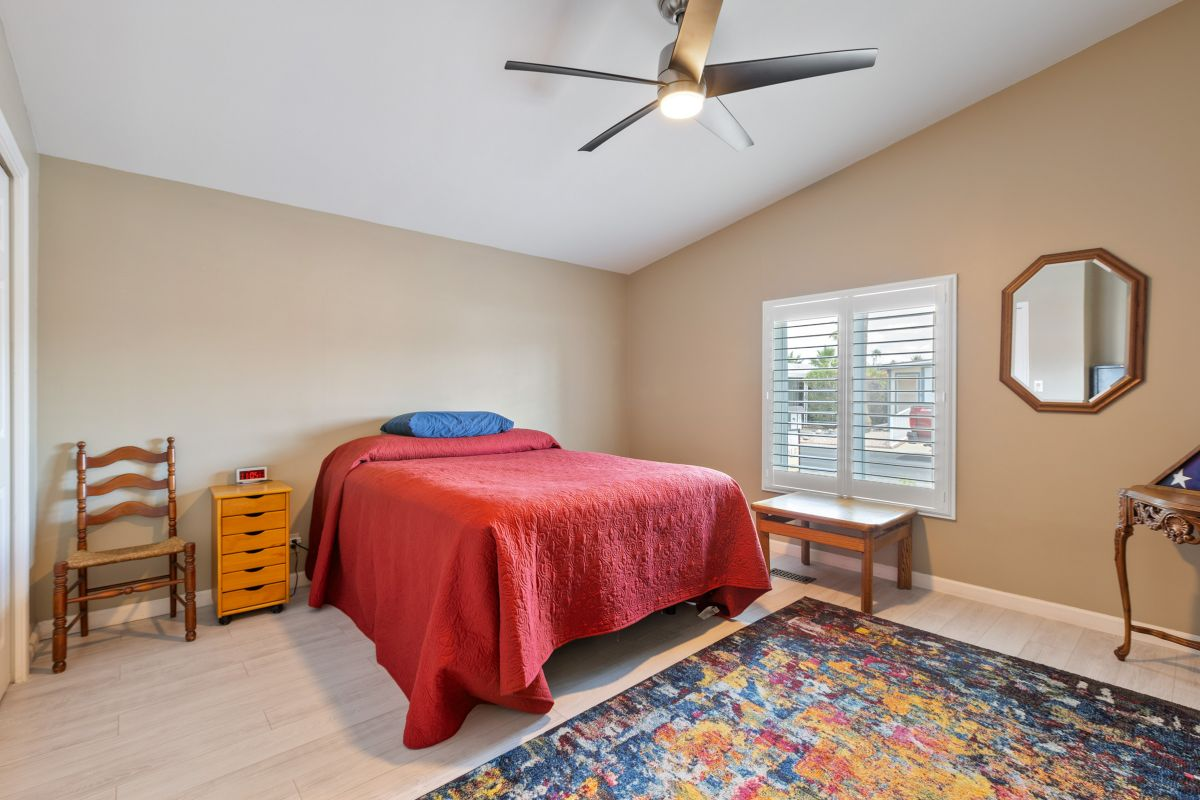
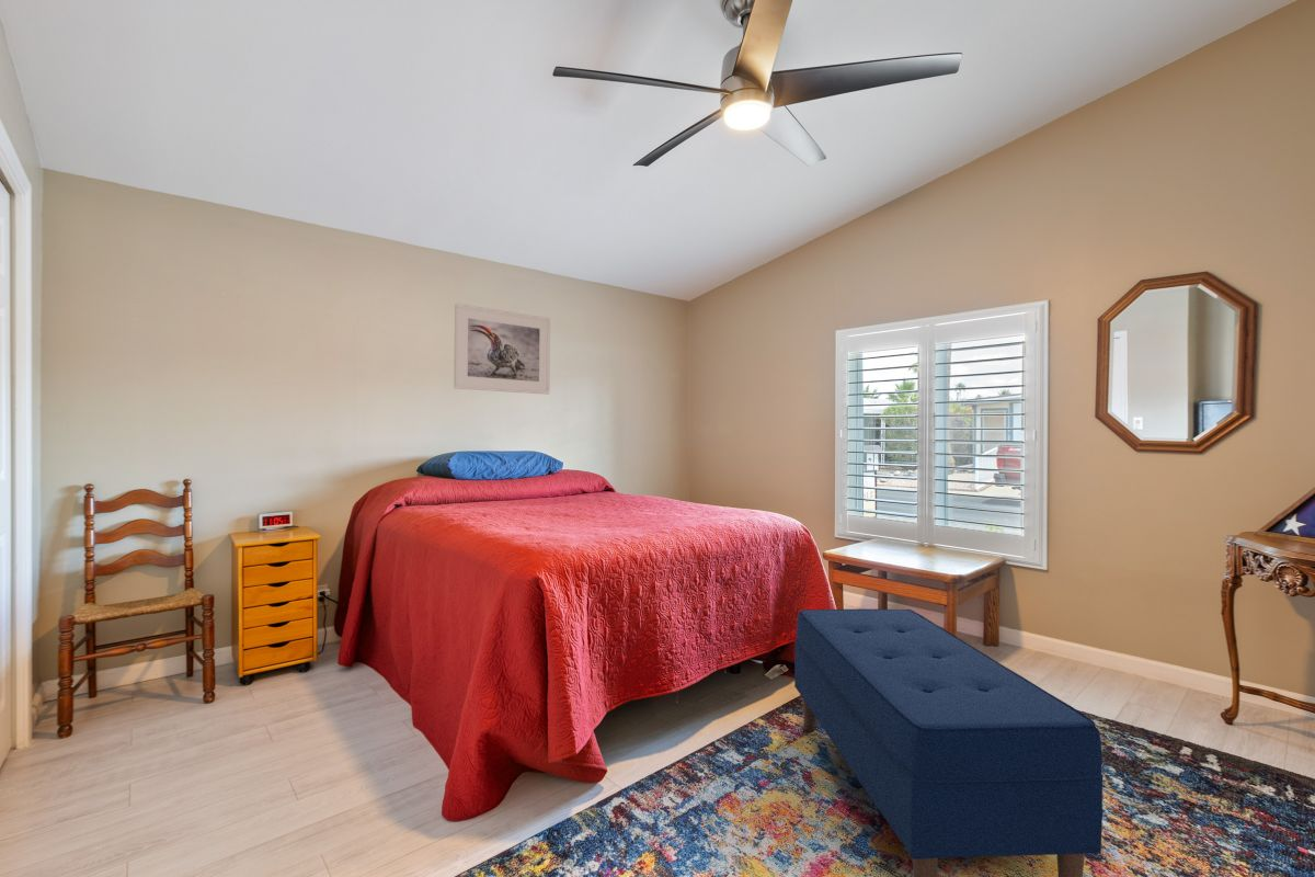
+ bench (911, 725)
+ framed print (504, 351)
